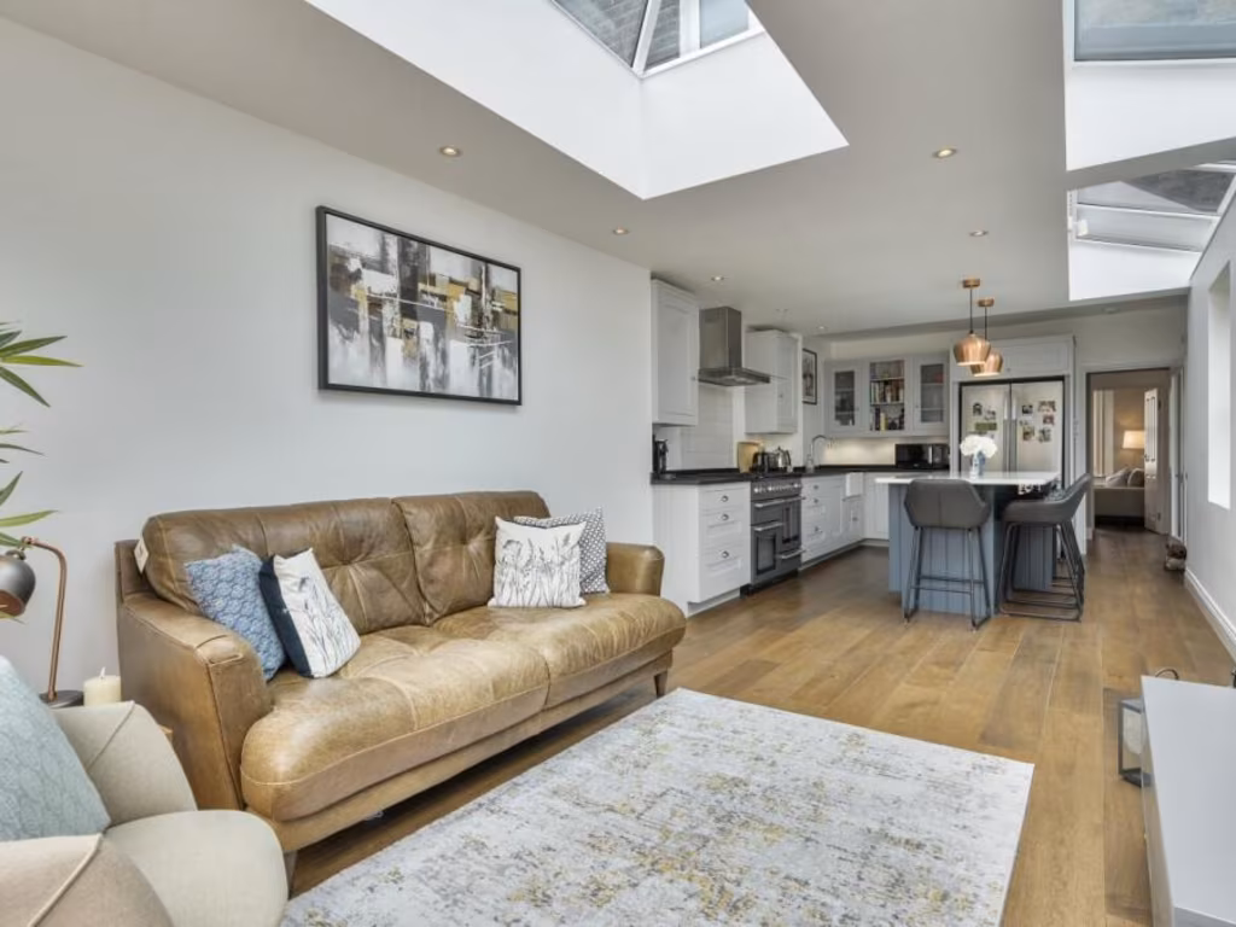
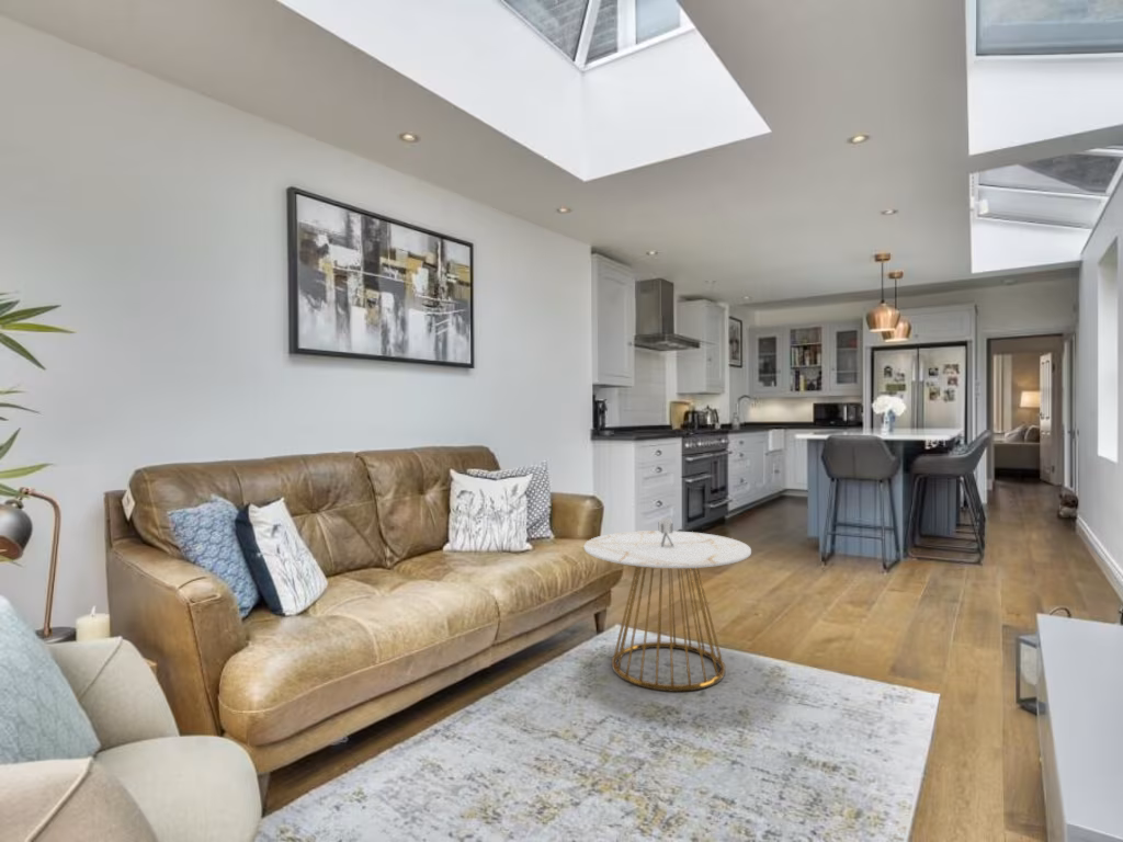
+ side table (669, 592)
